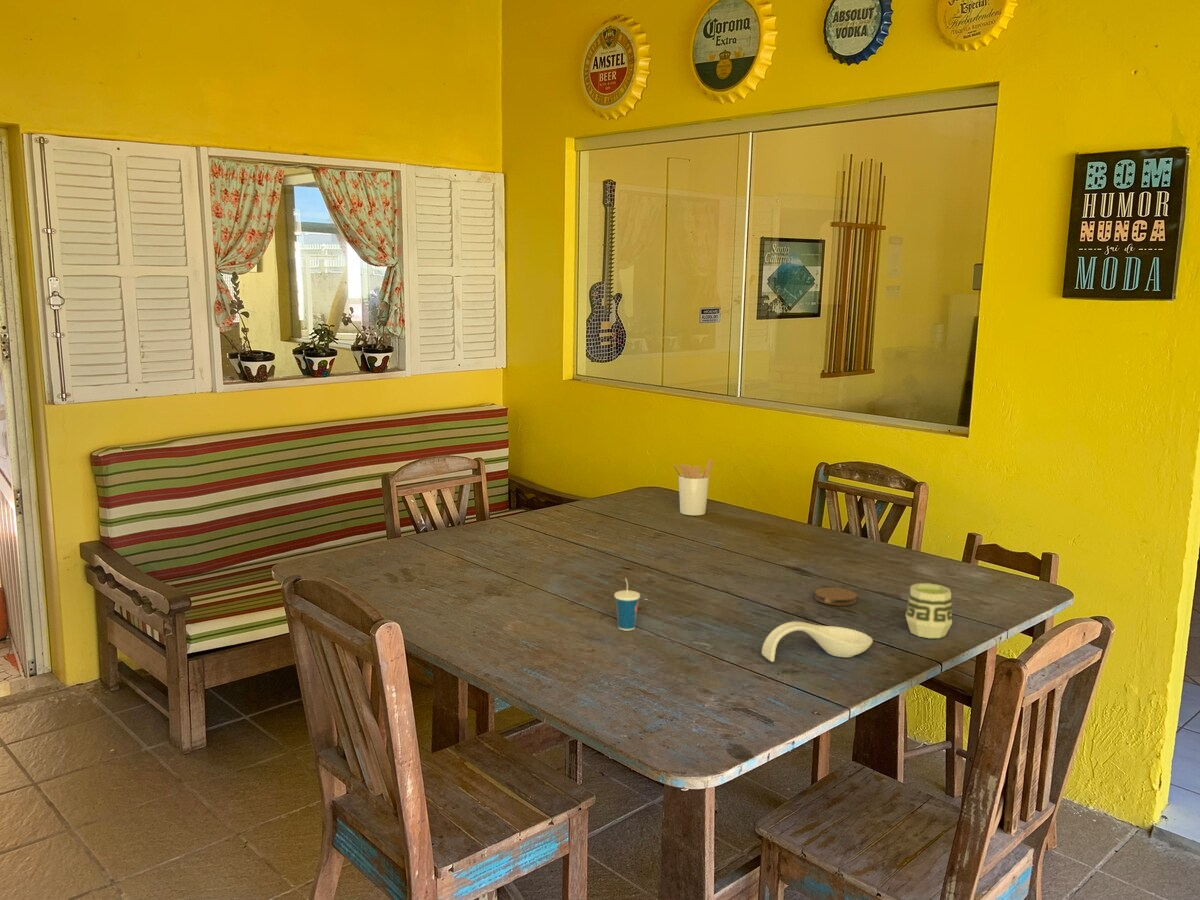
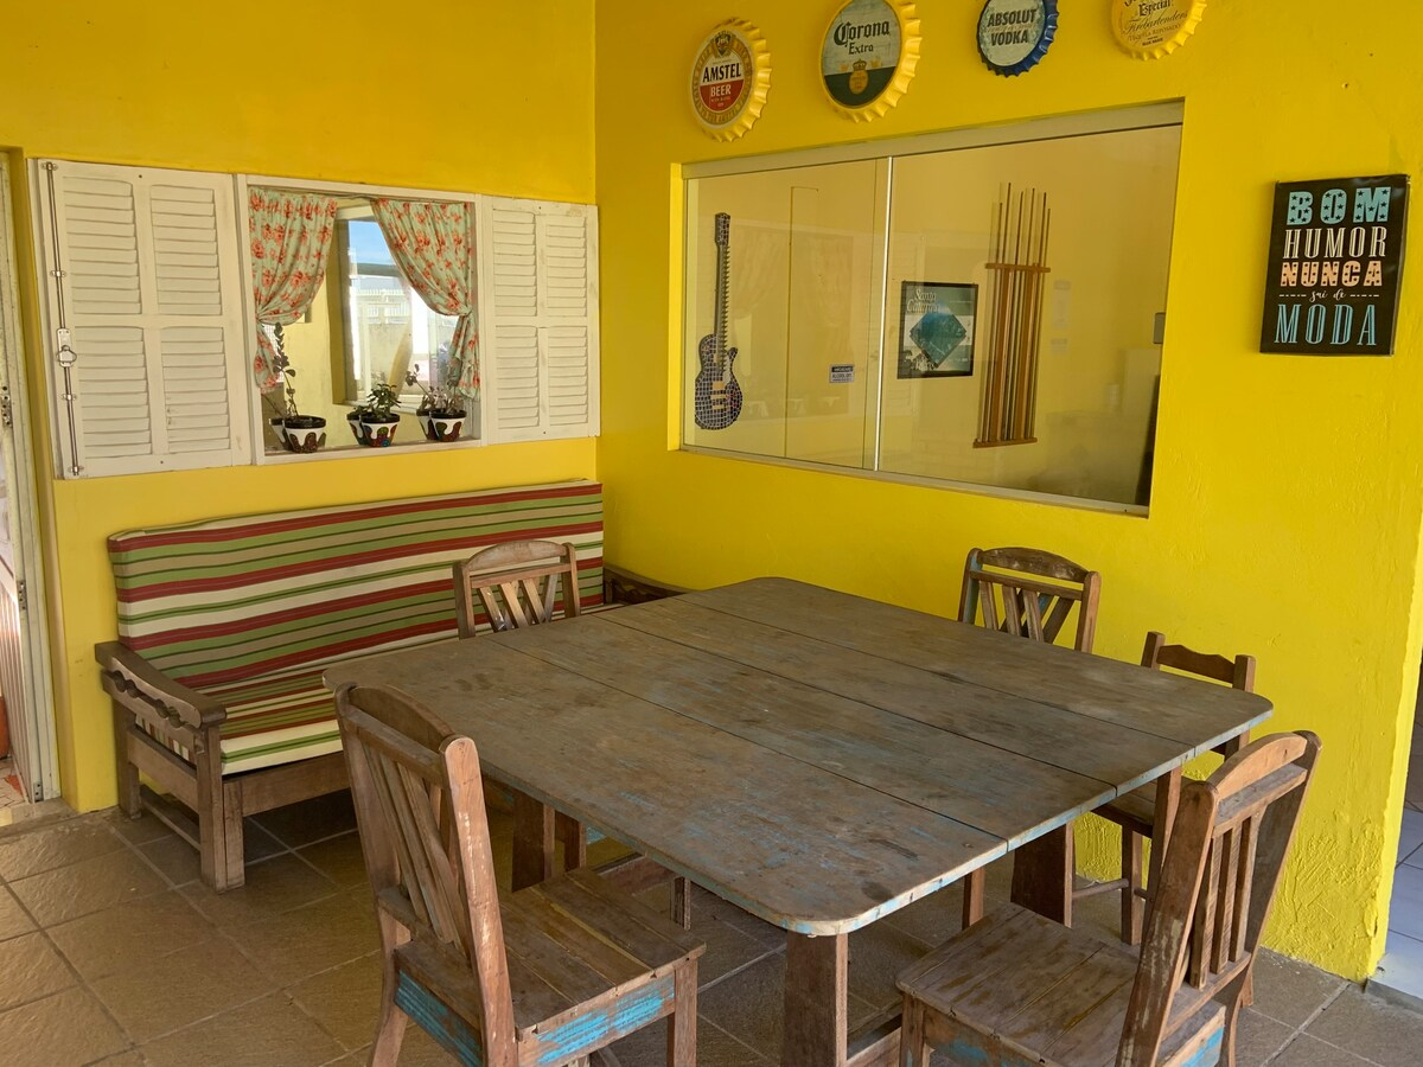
- cup (627, 601)
- utensil holder (692, 486)
- spoon rest (818, 638)
- coaster (835, 596)
- cup (929, 610)
